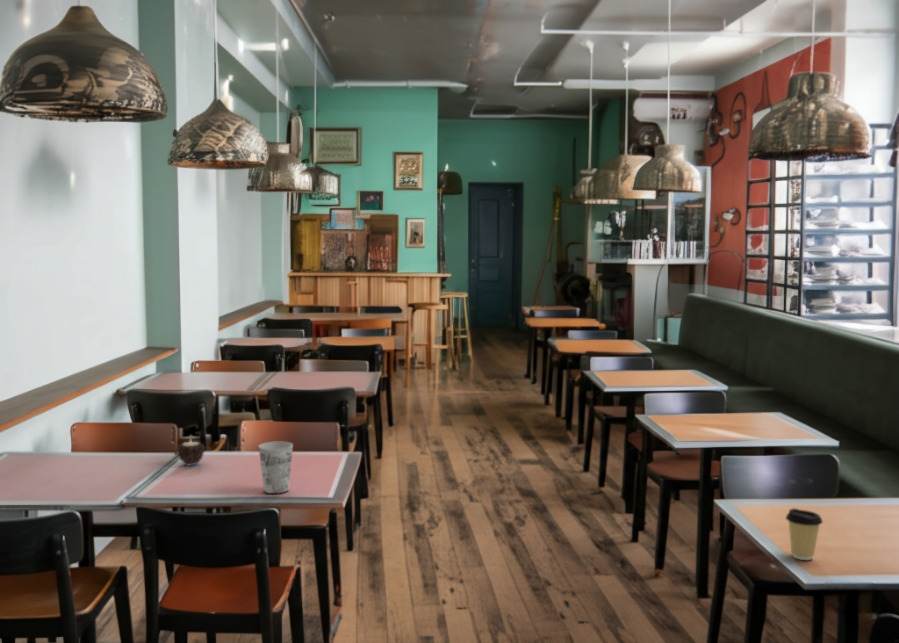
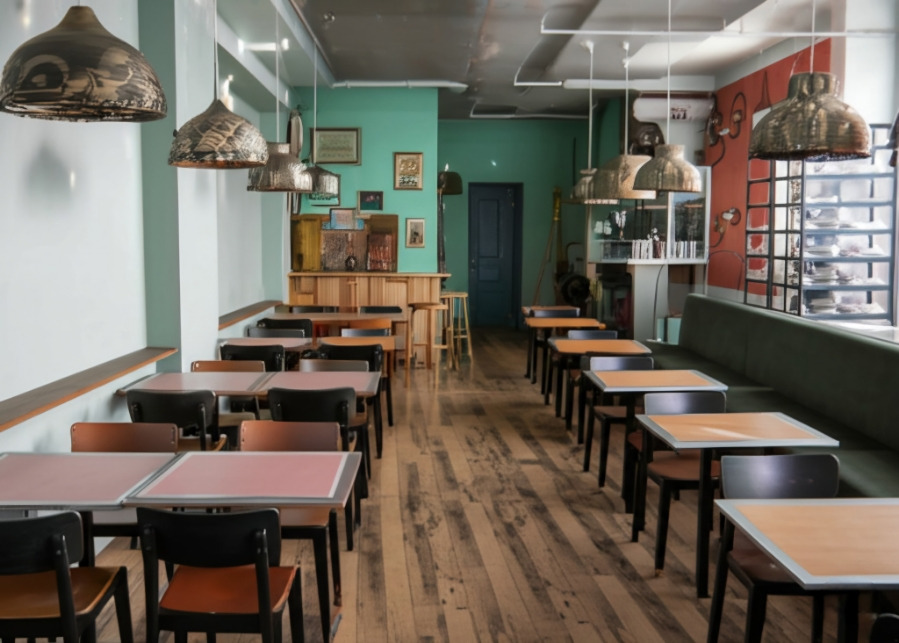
- cup (276, 467)
- candle (191, 451)
- coffee cup (803, 534)
